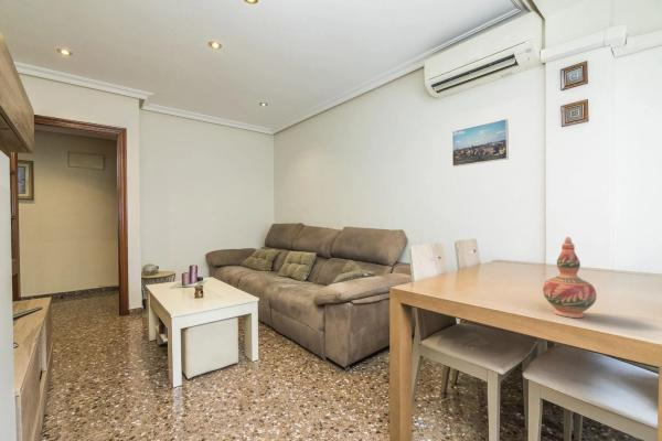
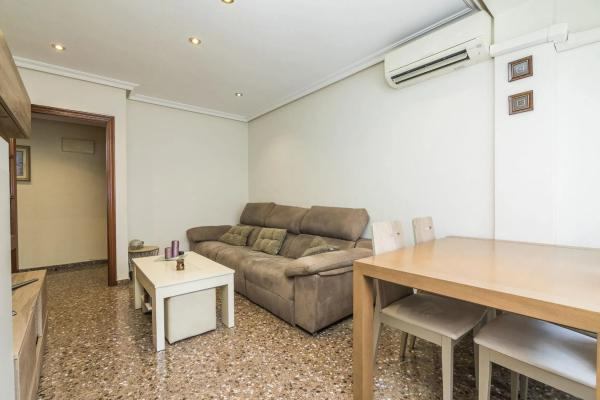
- decorative vase (568, 275)
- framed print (478, 143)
